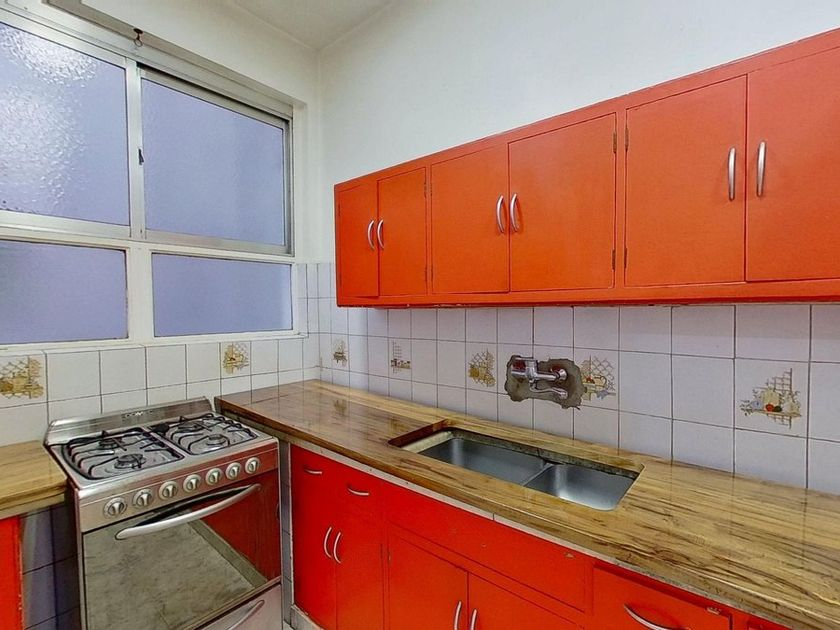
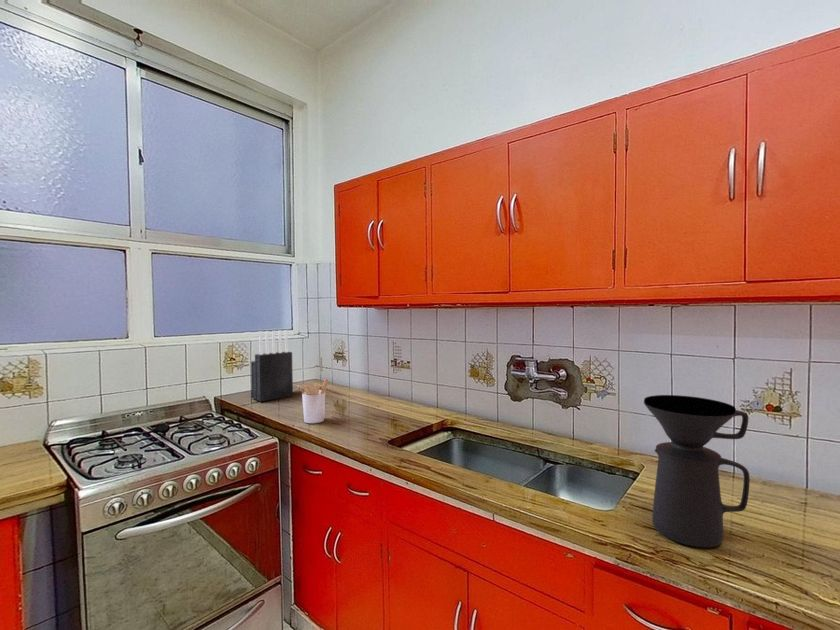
+ knife block (270, 363)
+ coffee maker (687, 467)
+ utensil holder (313, 401)
